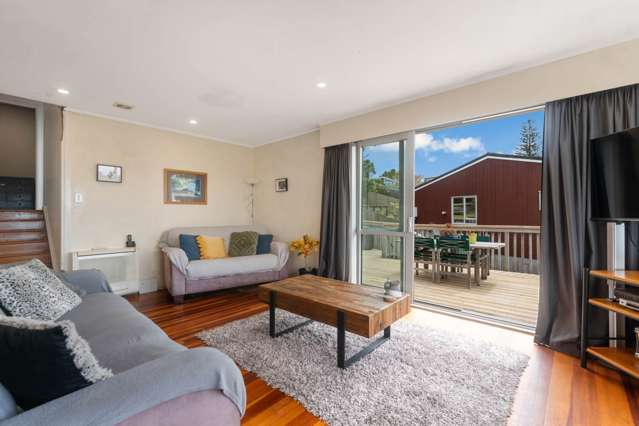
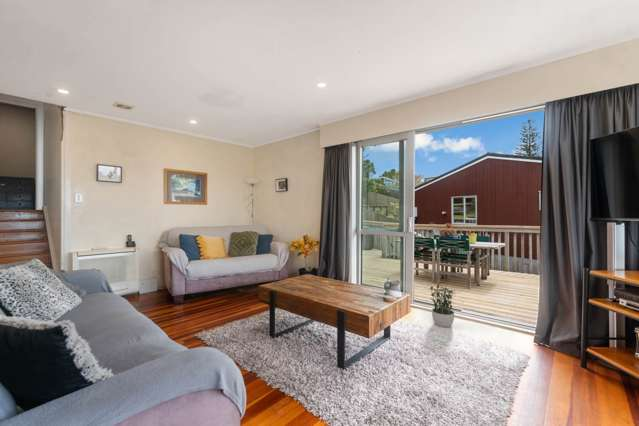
+ potted plant (441, 303)
